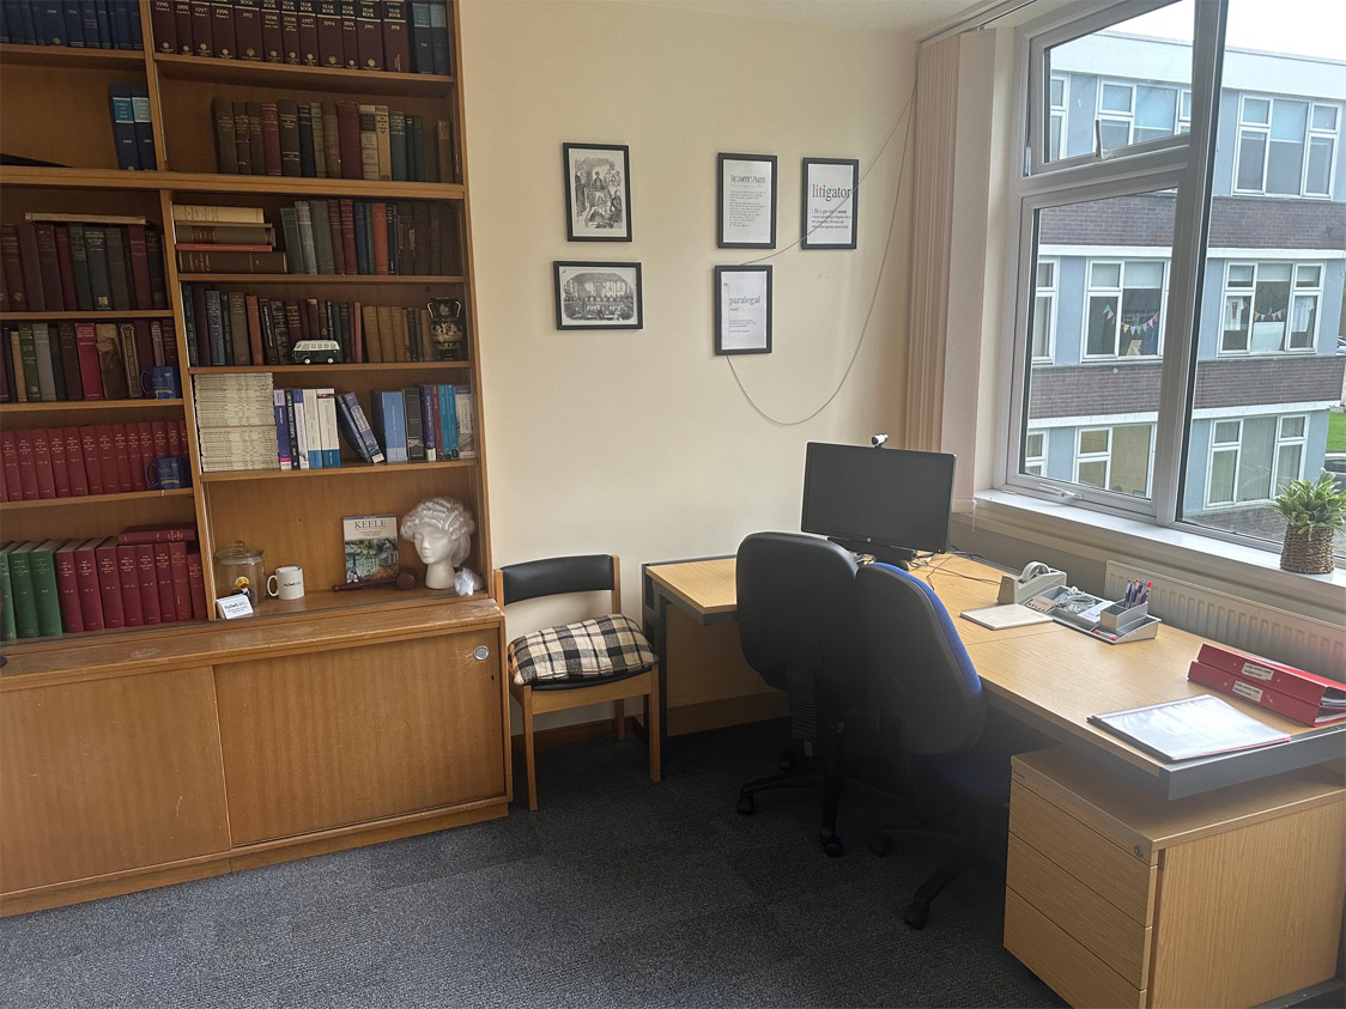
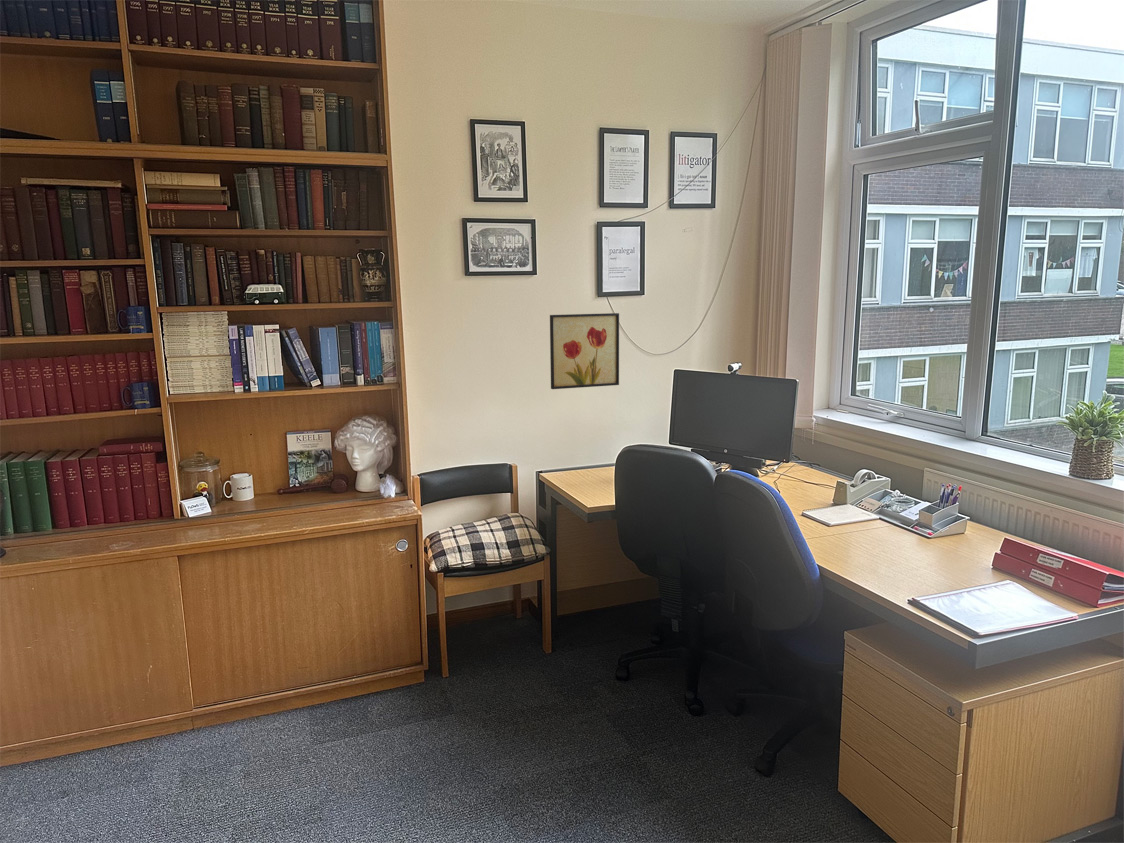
+ wall art (584, 350)
